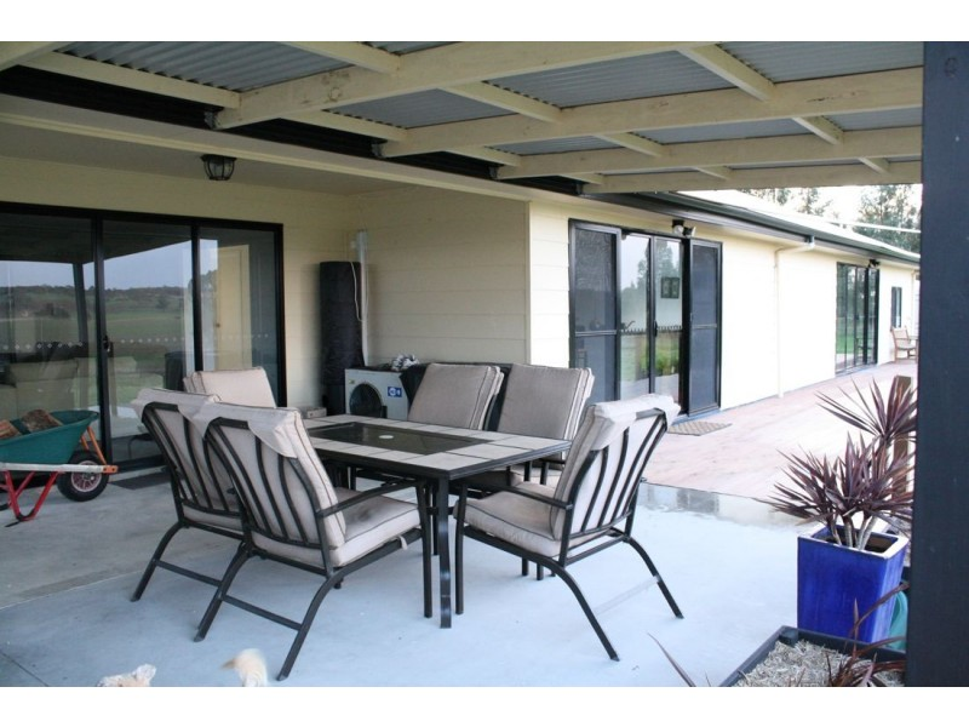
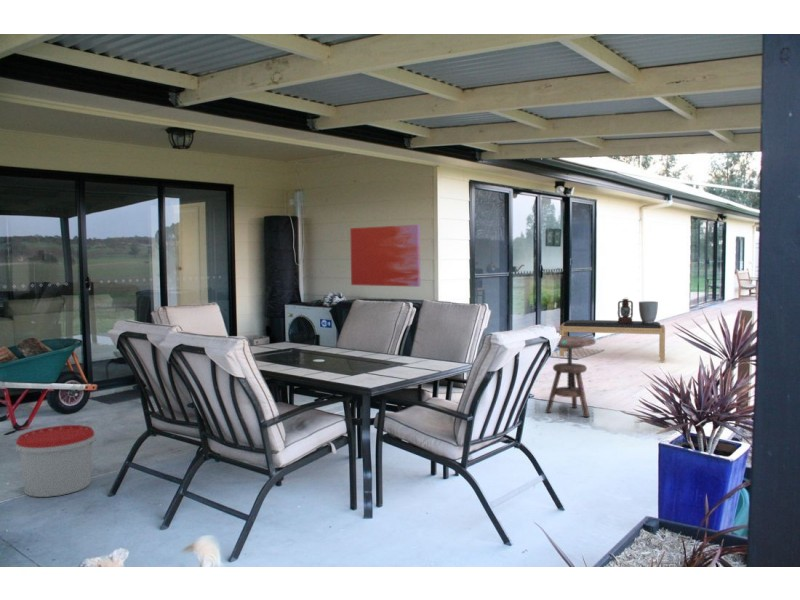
+ side table (569, 375)
+ bucket (57, 459)
+ wall art (384, 256)
+ ceramic pot (648, 312)
+ bench (611, 332)
+ lantern (625, 309)
